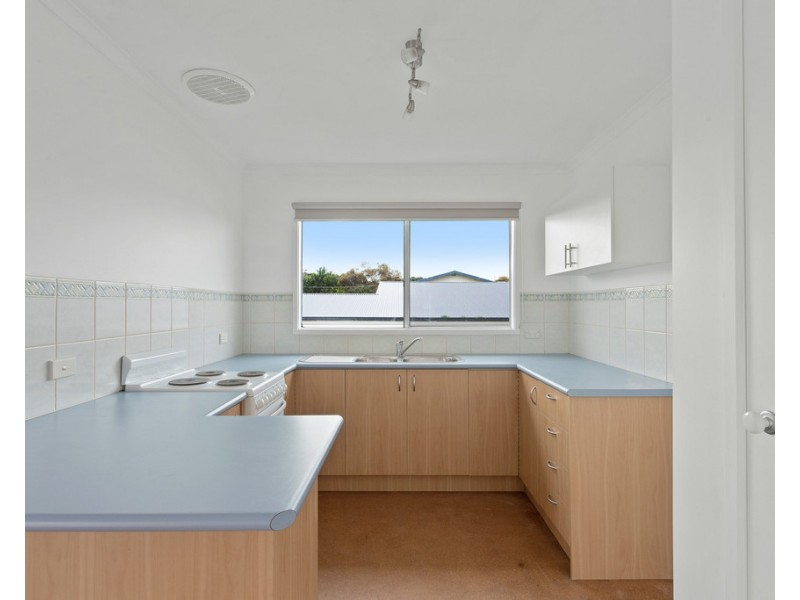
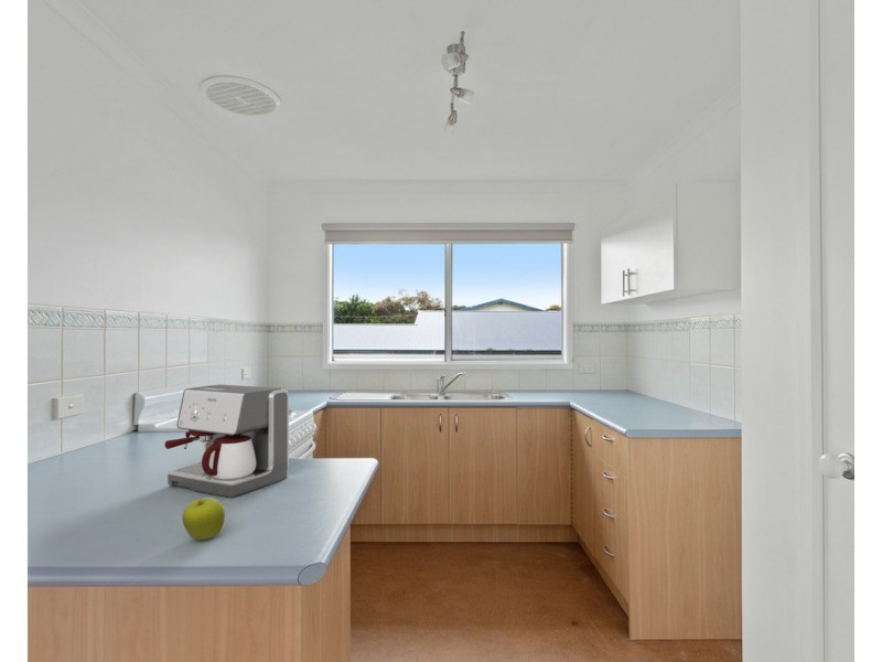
+ fruit (203, 517)
+ coffee maker (229, 435)
